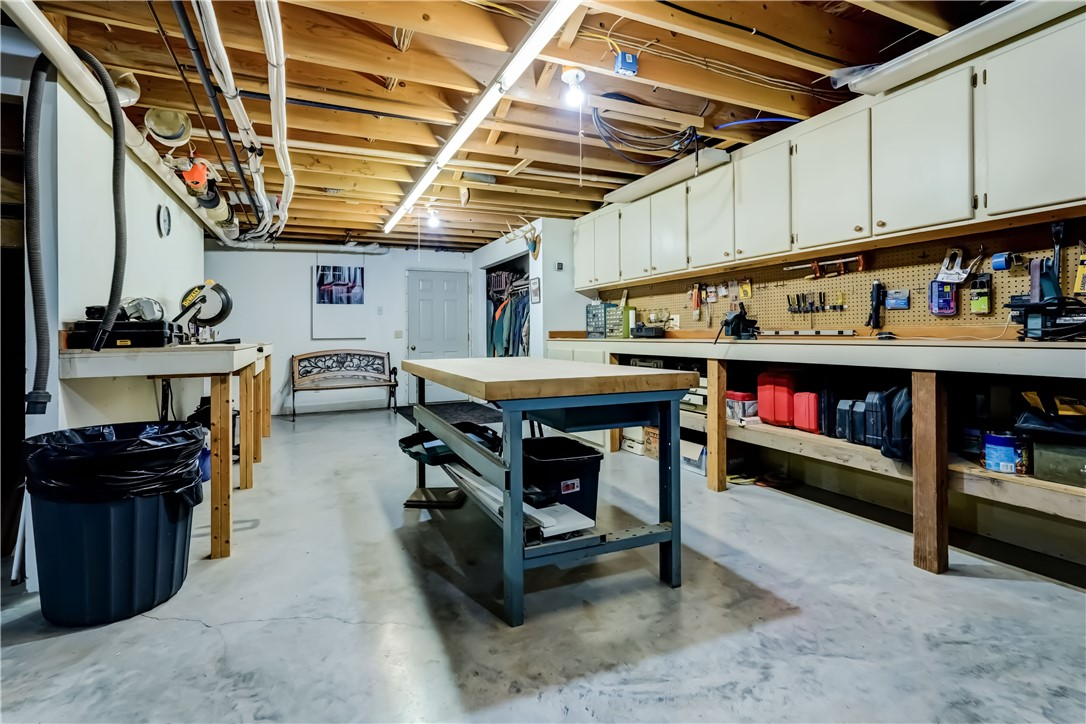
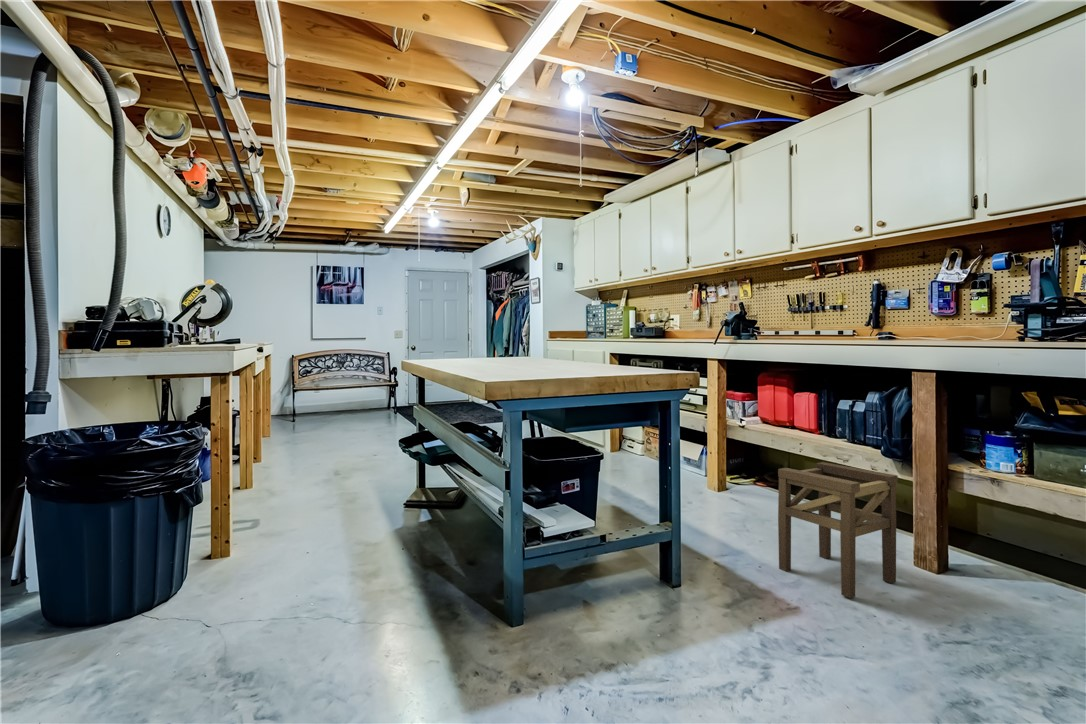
+ stool (836, 523)
